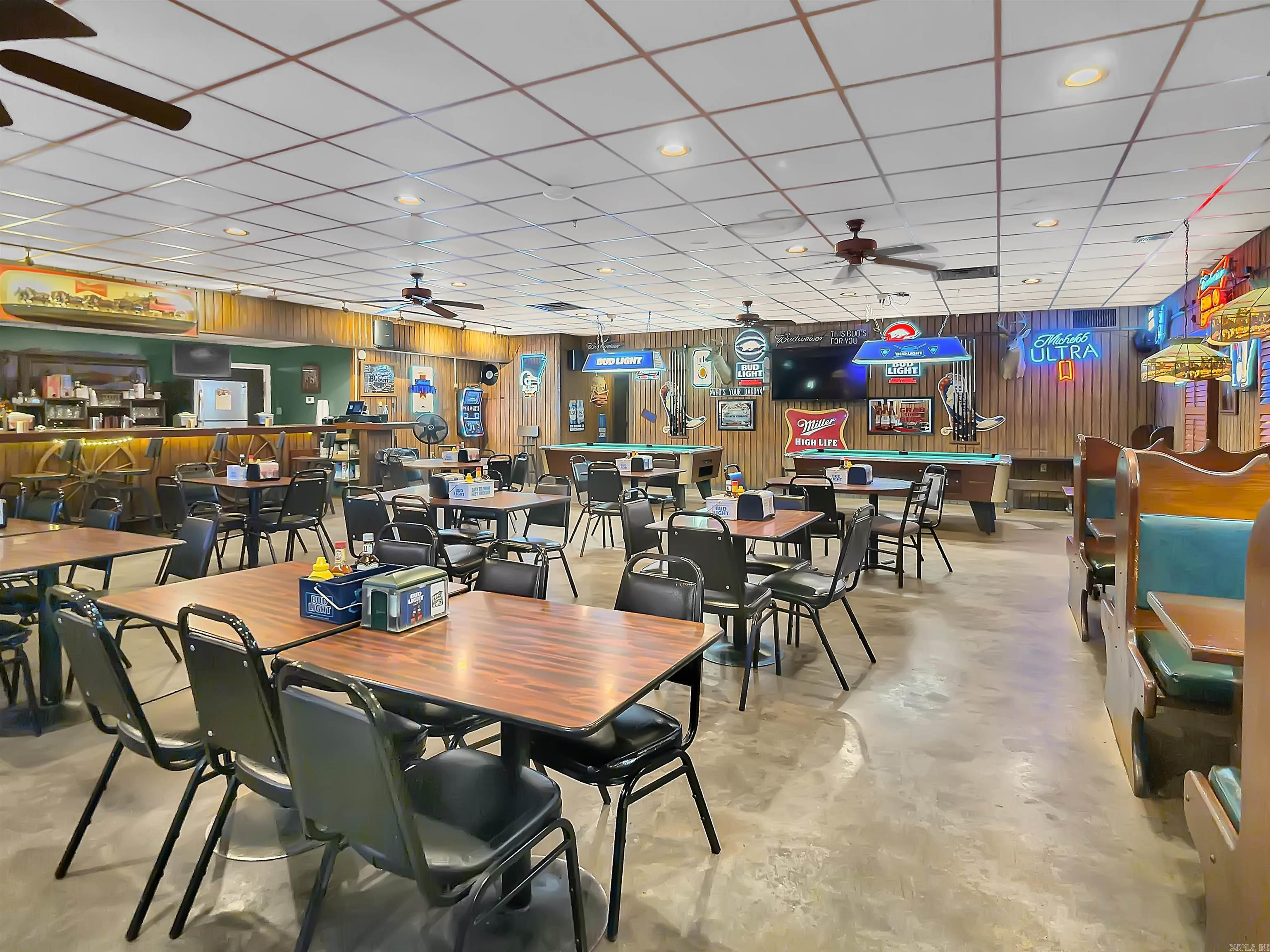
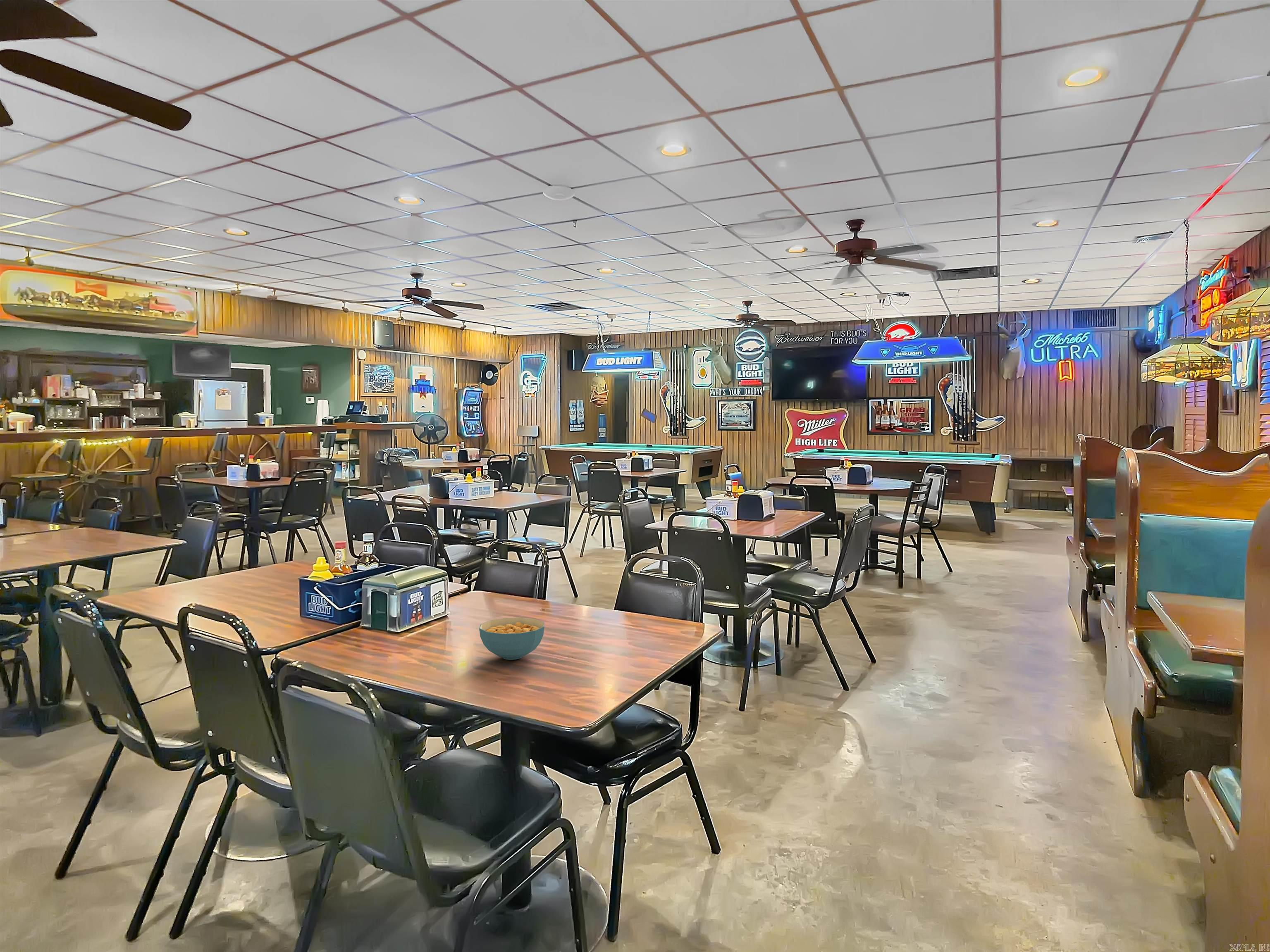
+ cereal bowl (512, 641)
